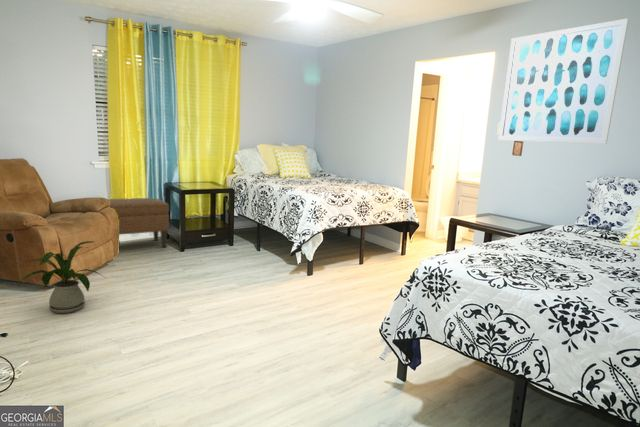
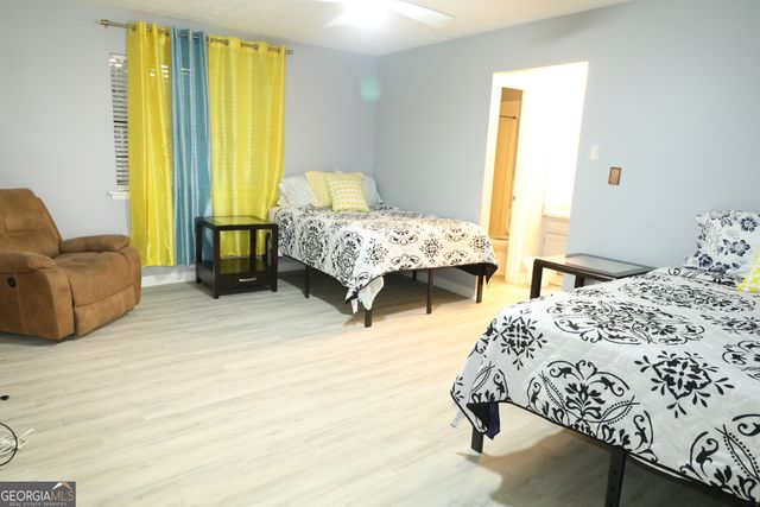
- ottoman (131, 223)
- house plant (61, 273)
- wall art (555, 86)
